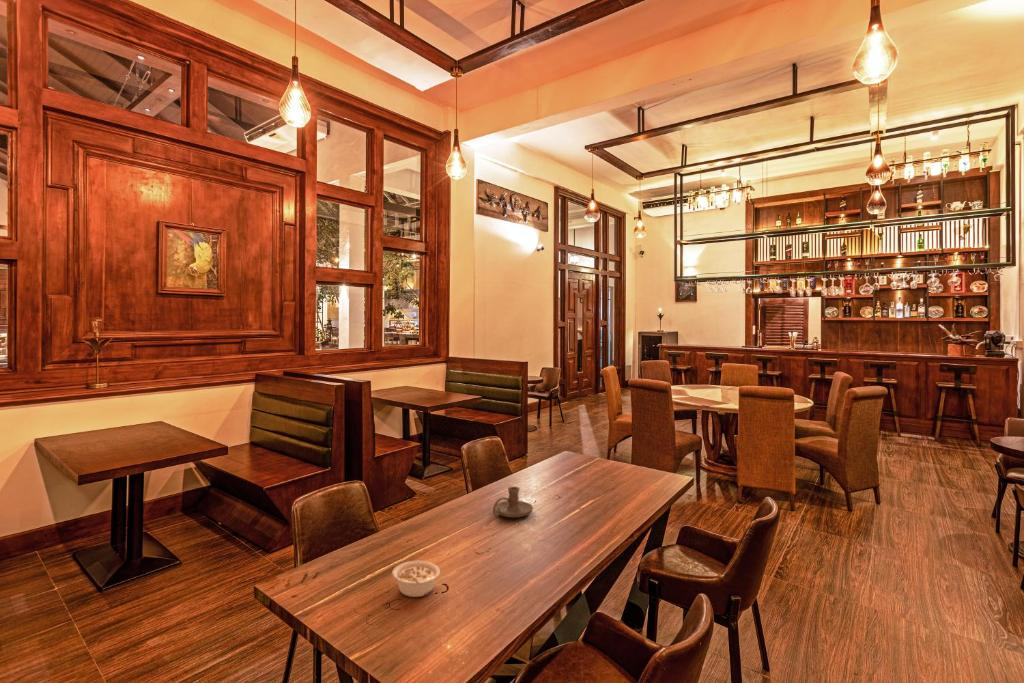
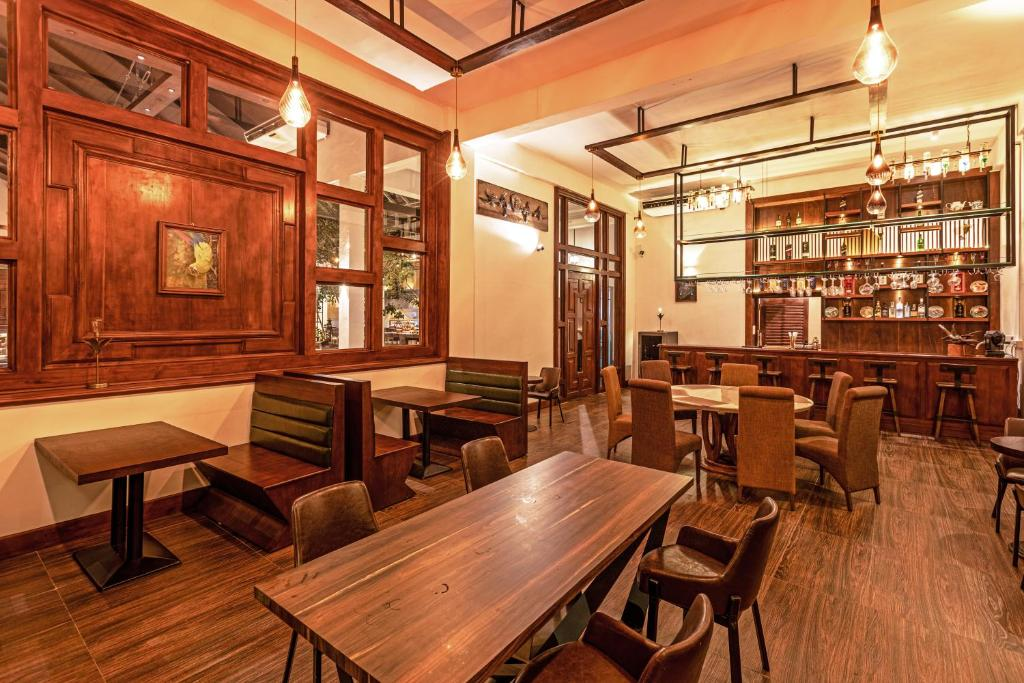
- candle holder (510, 502)
- legume (417, 578)
